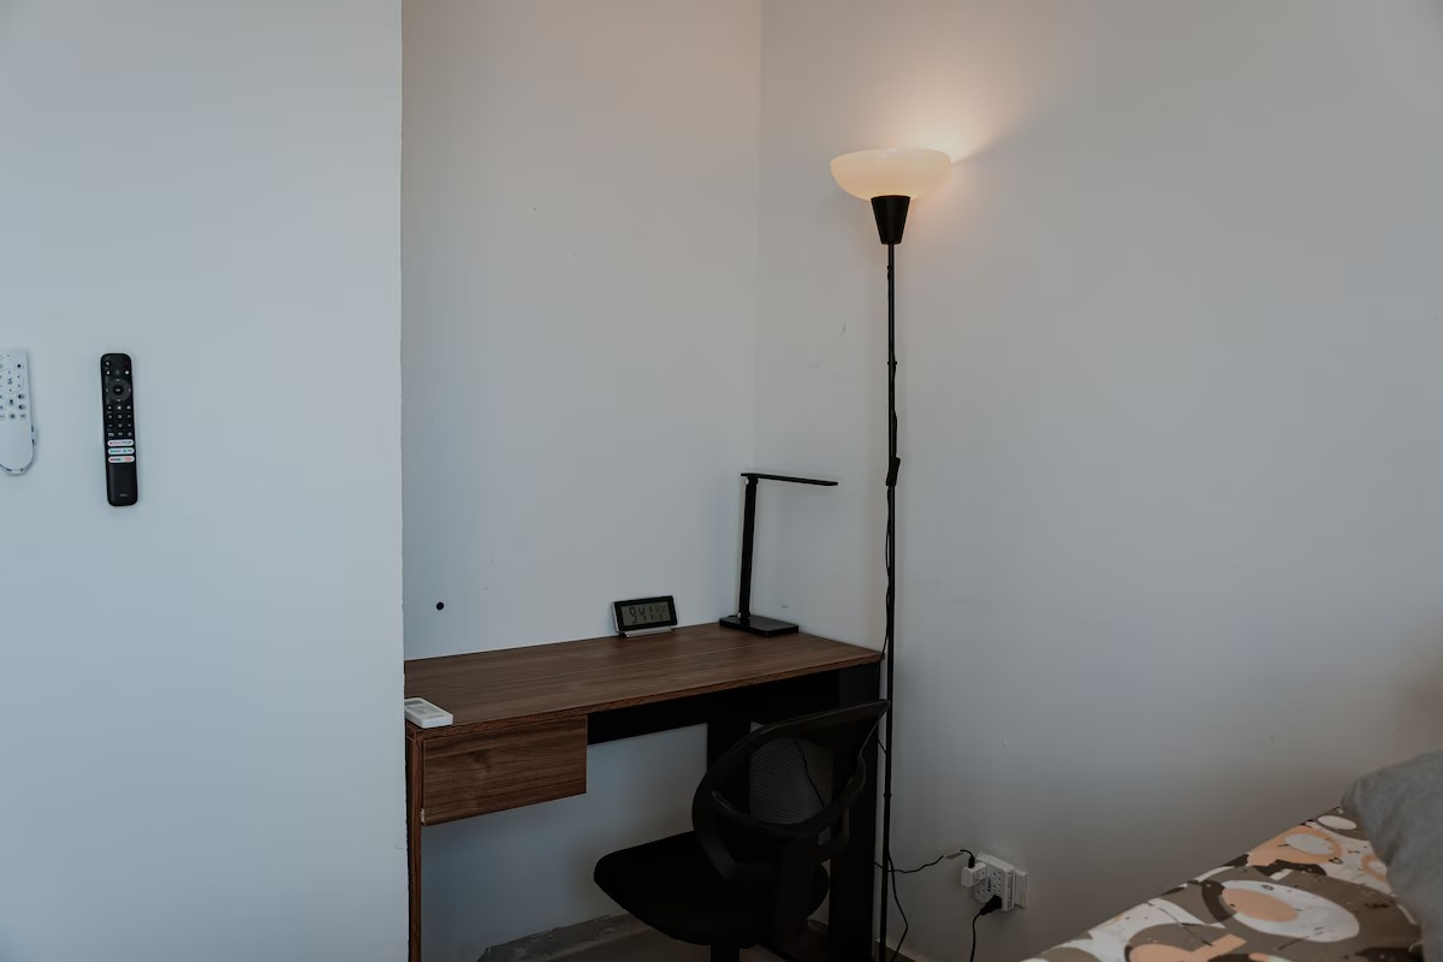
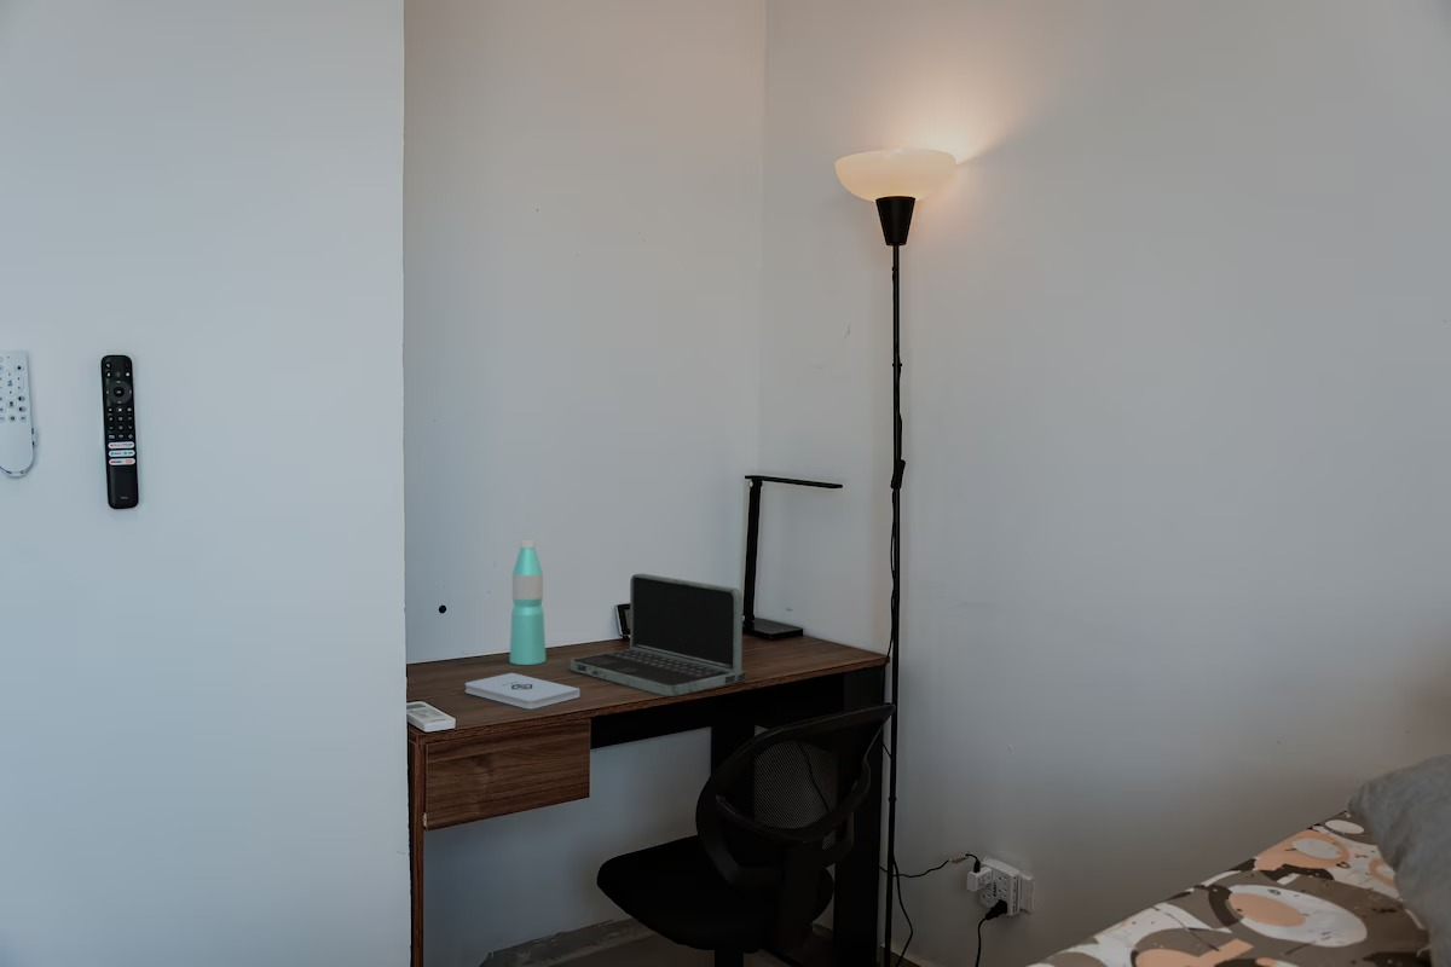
+ laptop (655, 627)
+ water bottle (527, 601)
+ notepad (520, 690)
